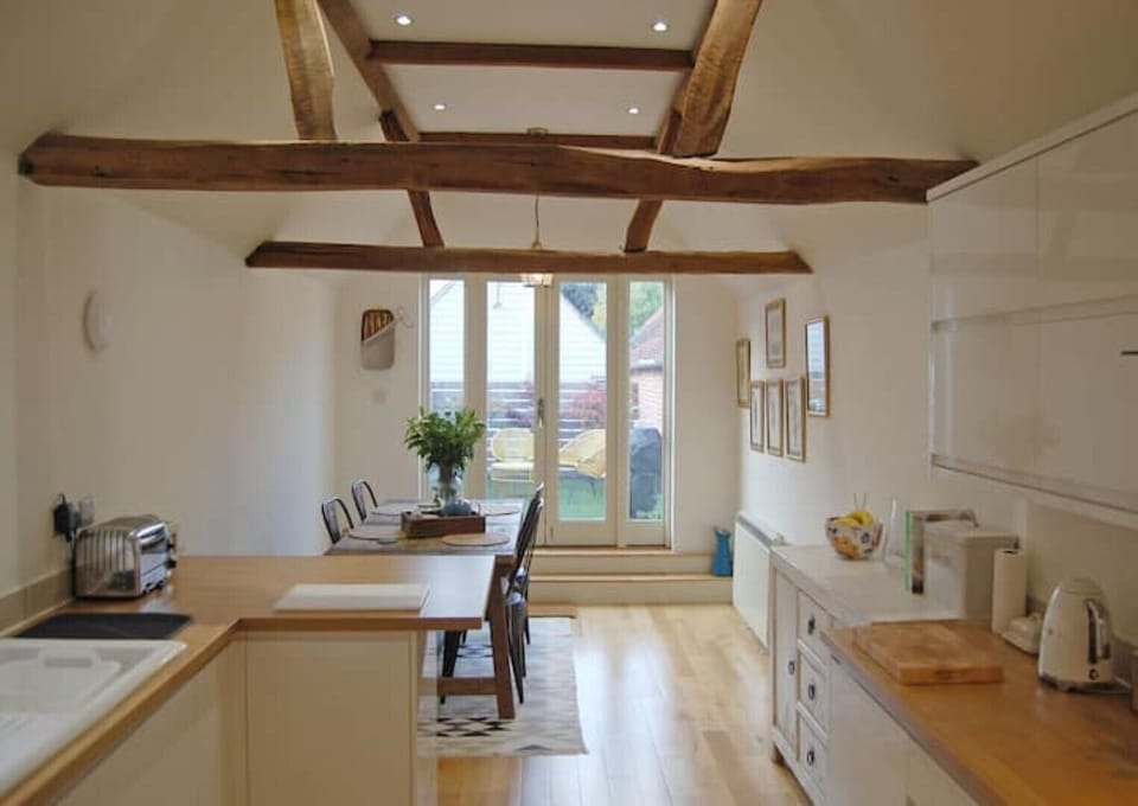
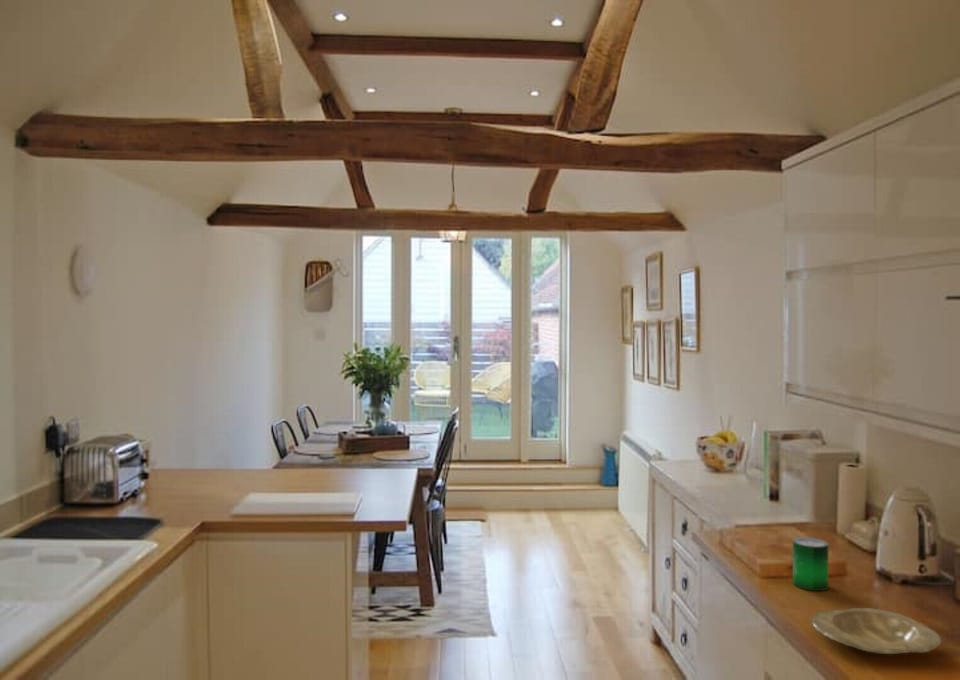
+ plate (874, 635)
+ beverage can (810, 563)
